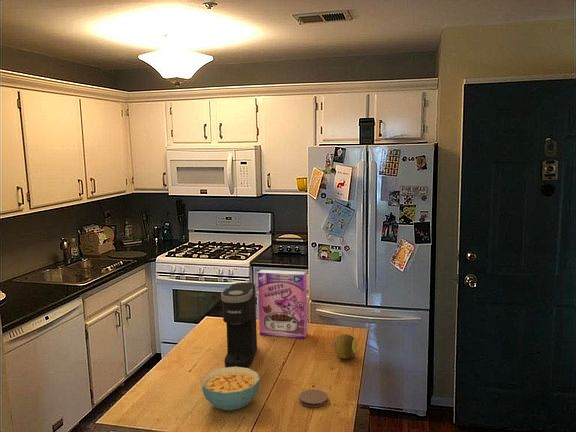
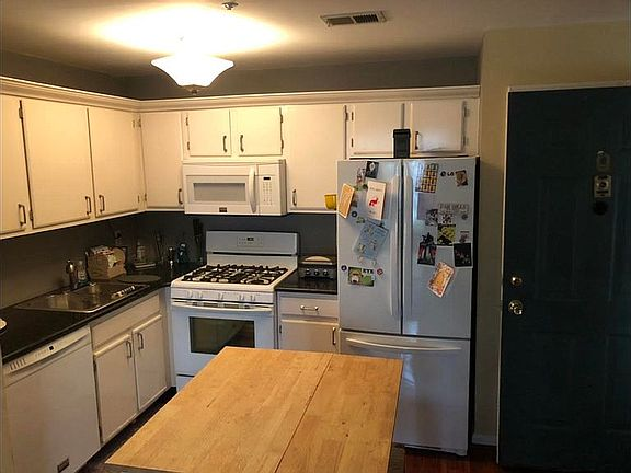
- coaster (313, 398)
- fruit (345, 346)
- cereal bowl (230, 392)
- coffee maker (240, 322)
- cereal box (282, 303)
